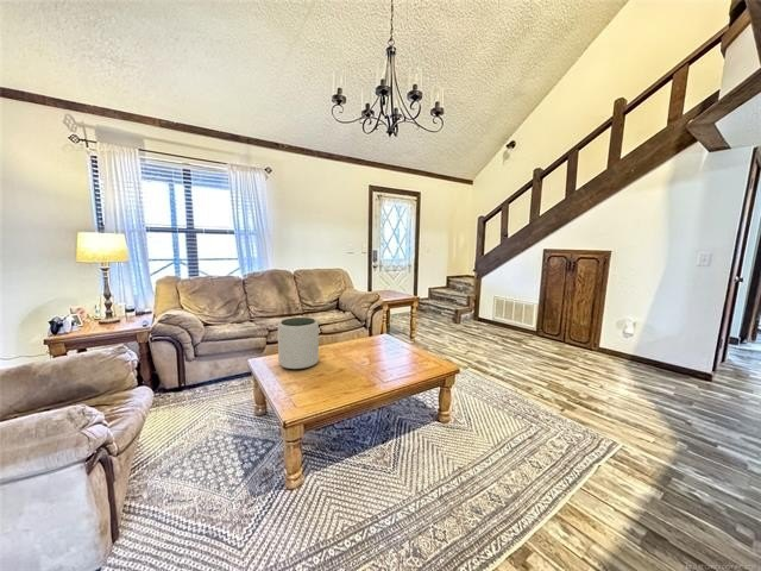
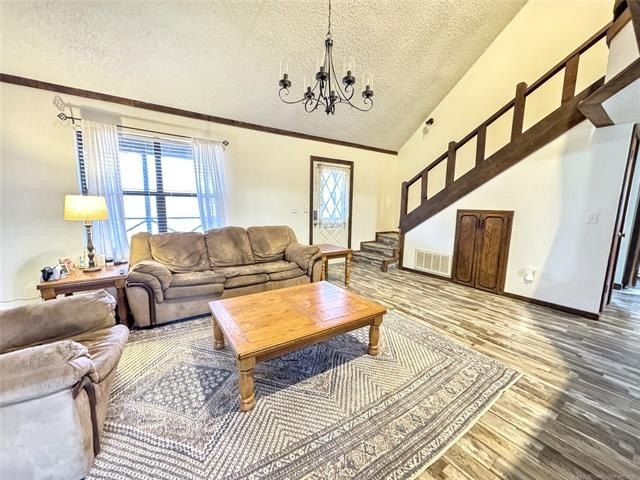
- plant pot (298, 341)
